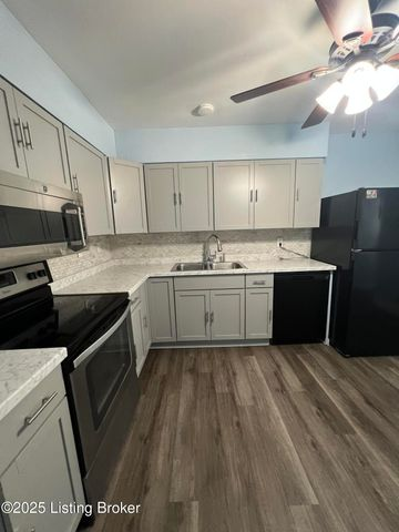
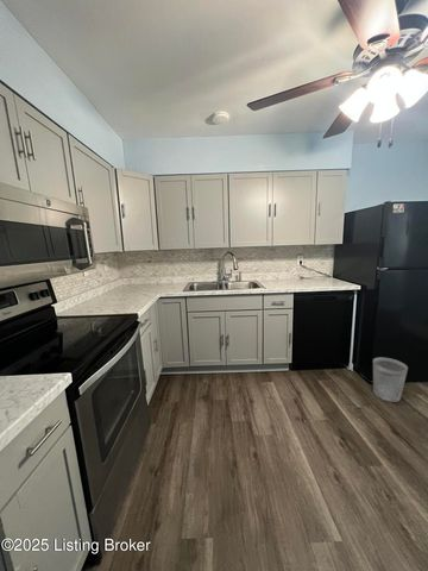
+ wastebasket (388, 379)
